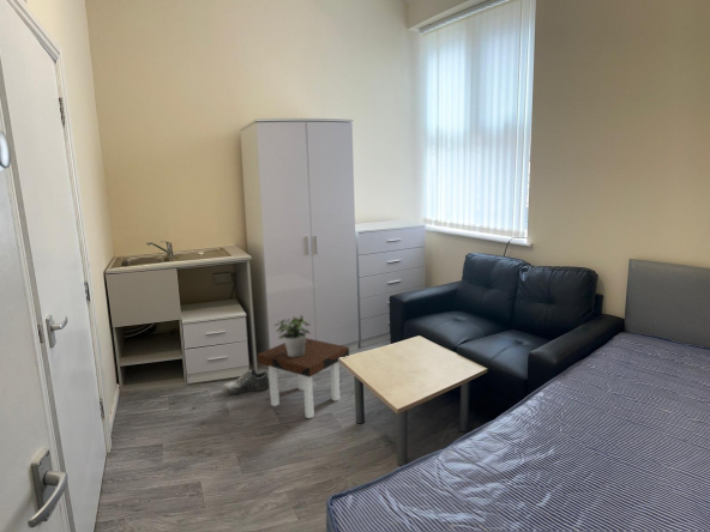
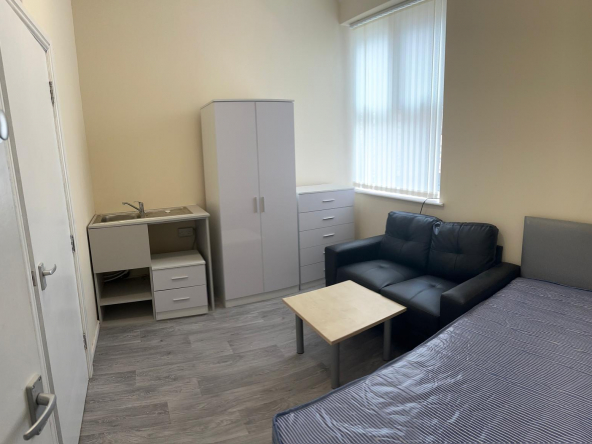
- potted plant (291, 333)
- side table (305, 376)
- shoe (245, 380)
